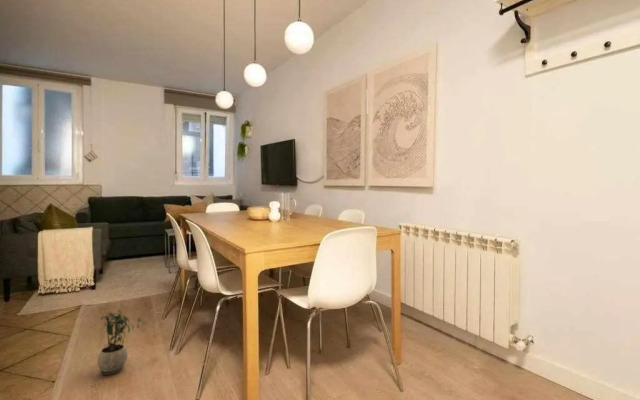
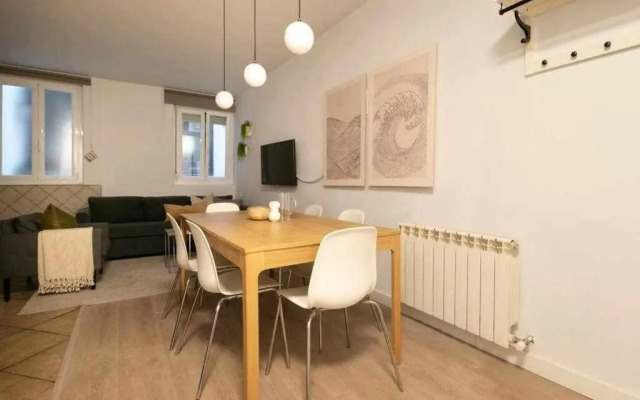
- potted plant (118, 338)
